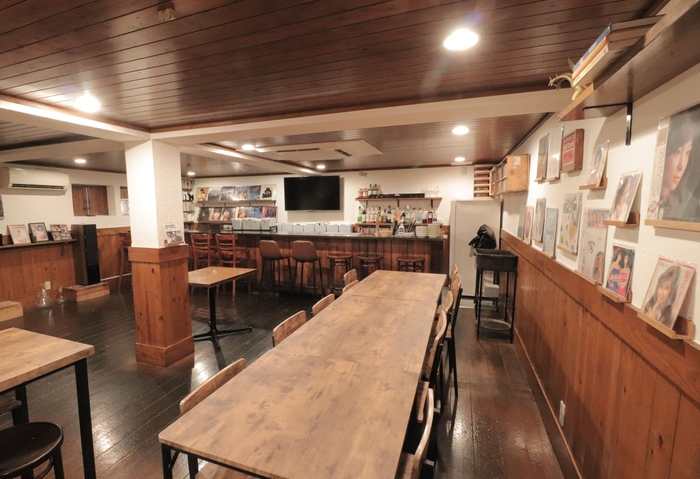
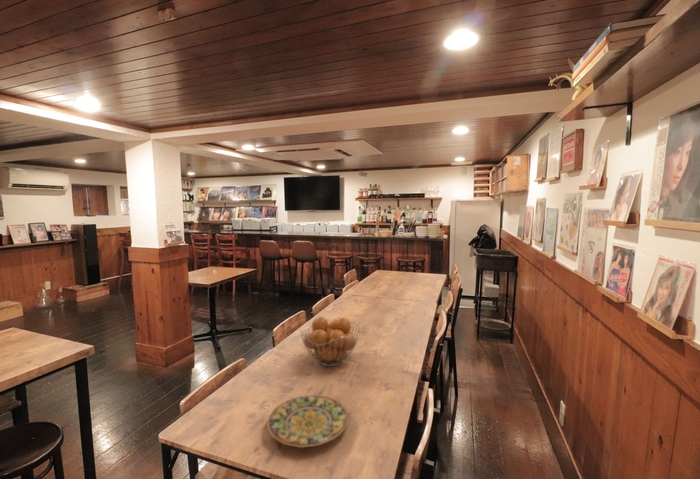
+ plate (308, 421)
+ fruit basket (330, 339)
